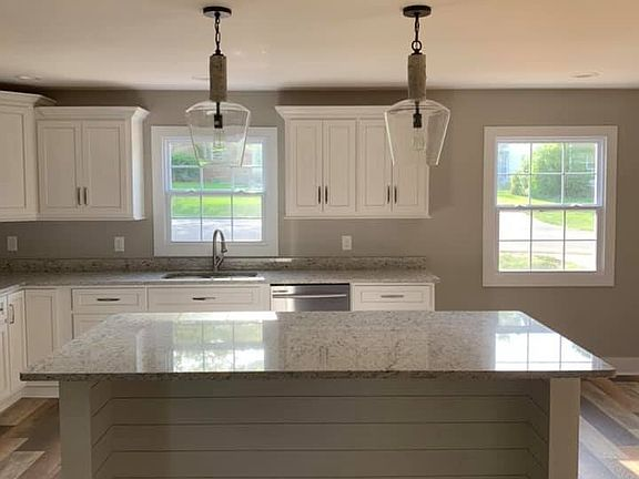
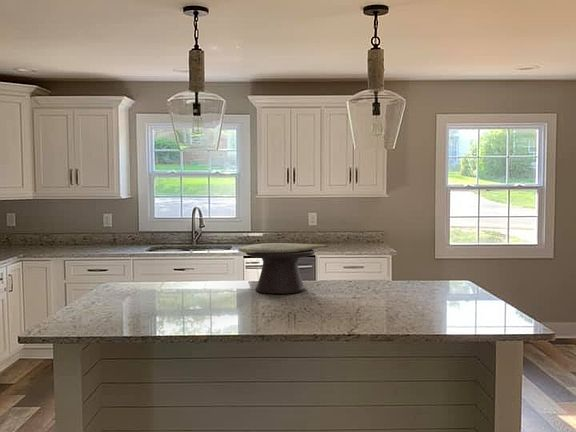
+ decorative bowl (284, 267)
